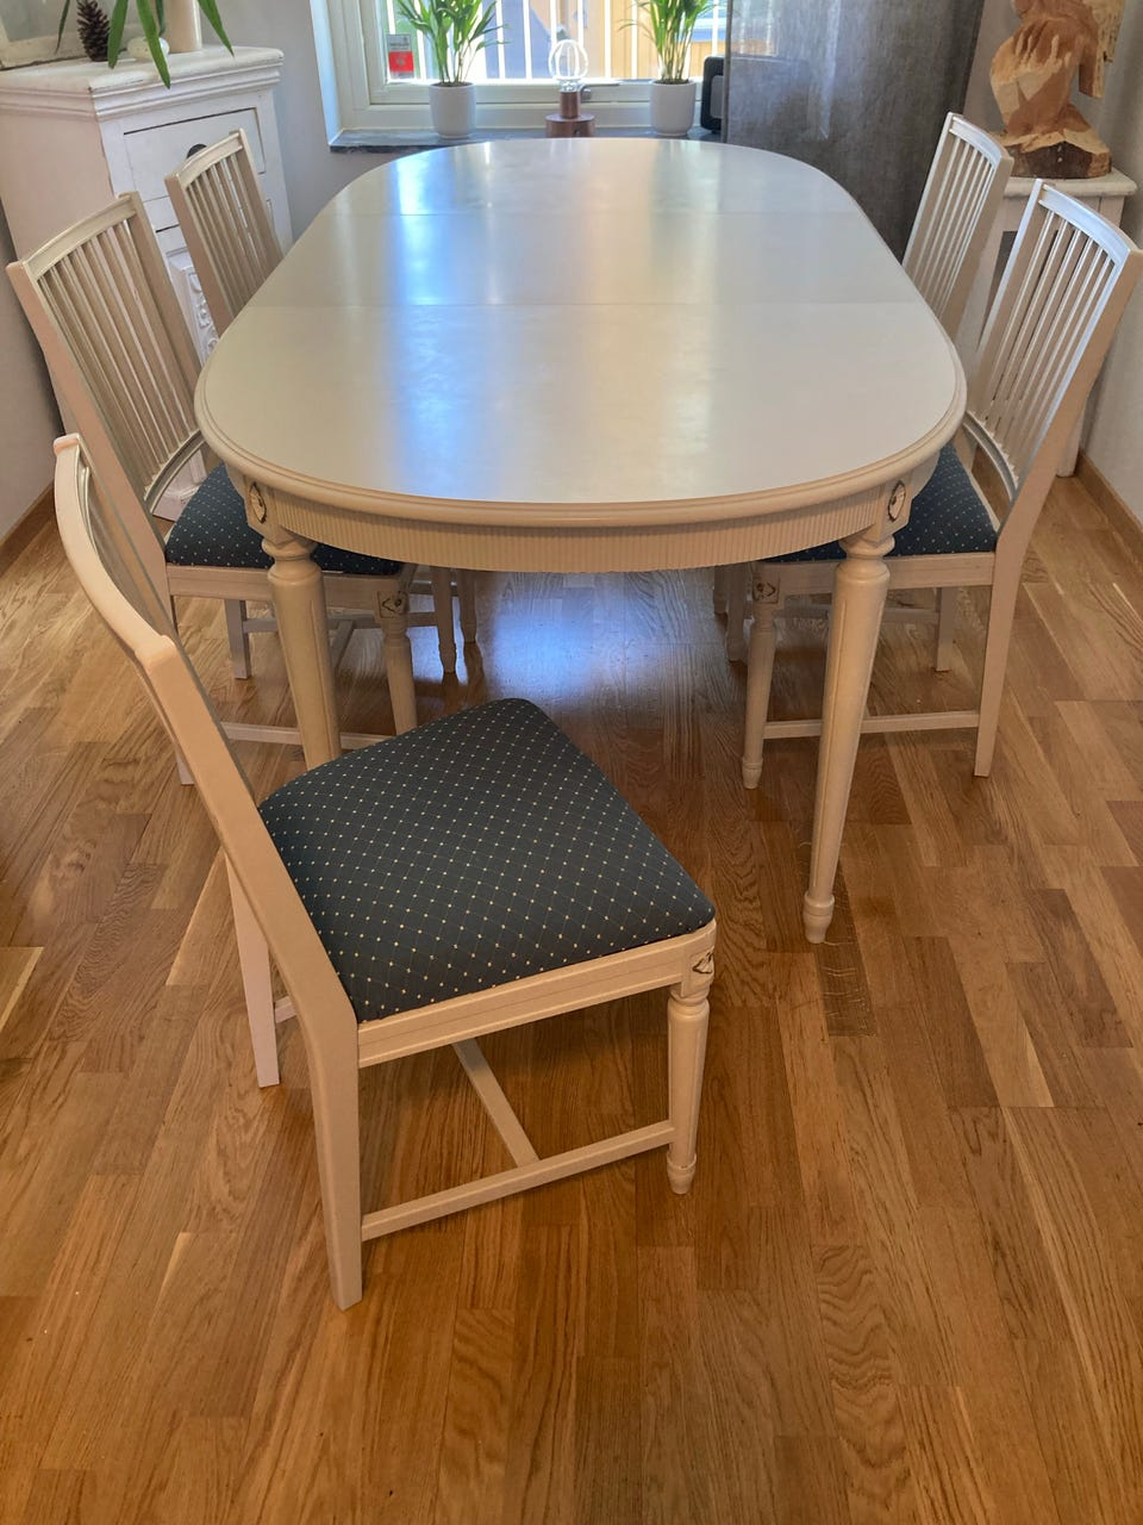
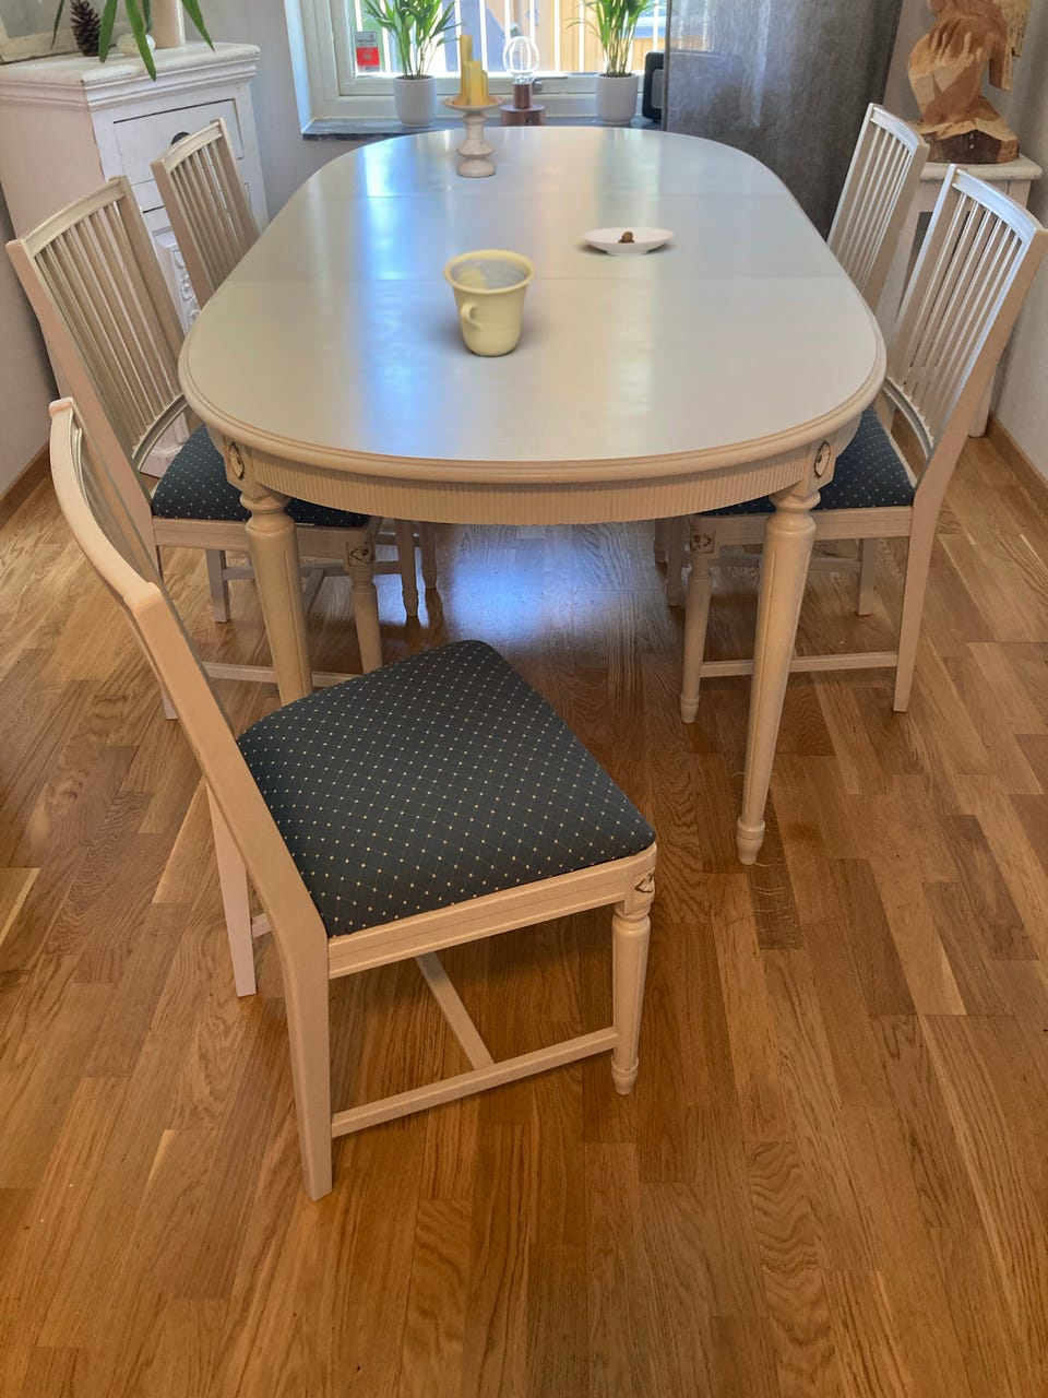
+ candle (472, 105)
+ cup (491, 309)
+ saucer (626, 241)
